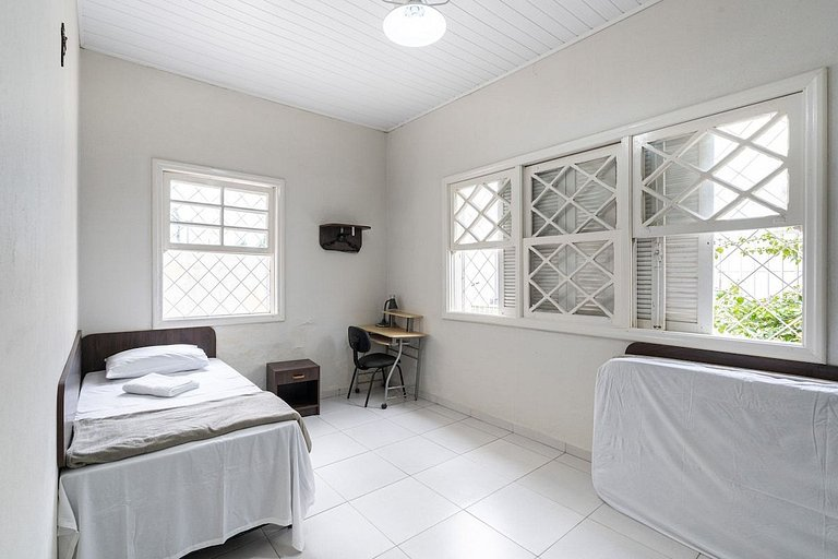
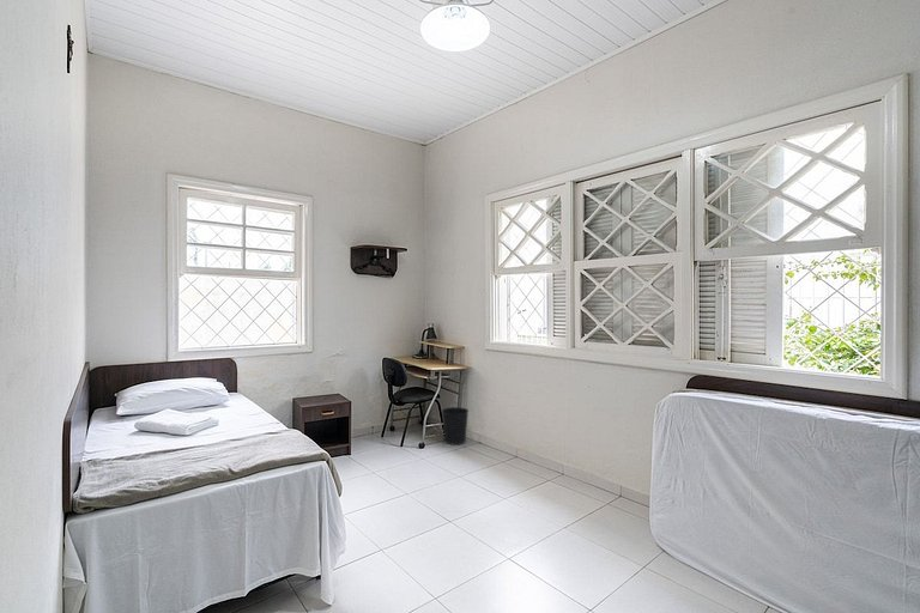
+ wastebasket (454, 425)
